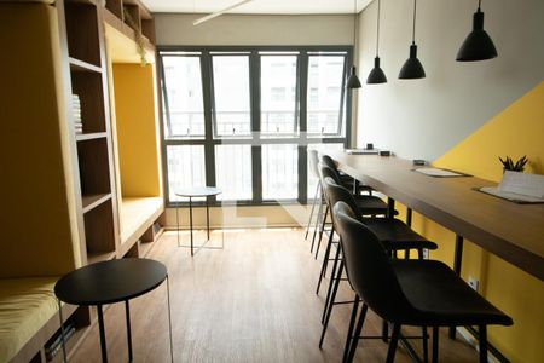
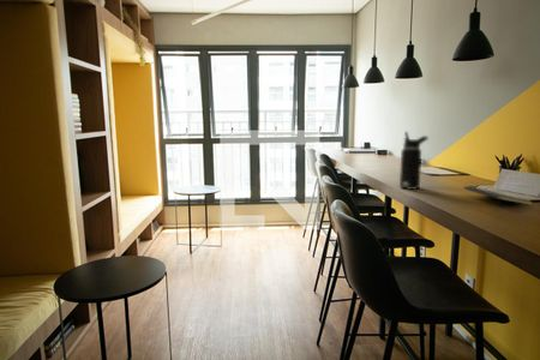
+ water bottle (413, 160)
+ notepad (496, 194)
